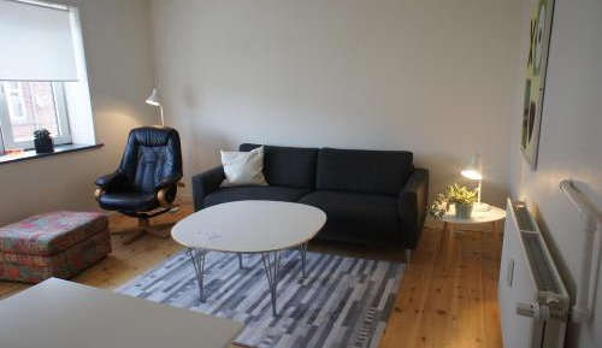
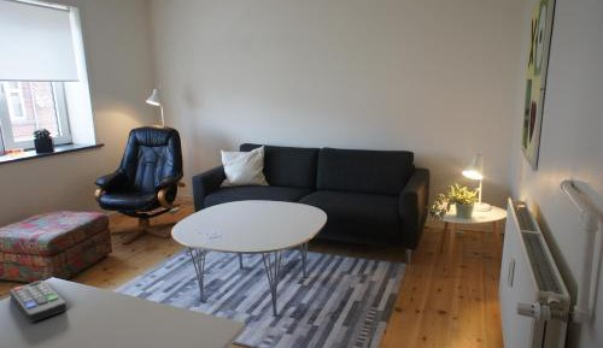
+ remote control (36, 299)
